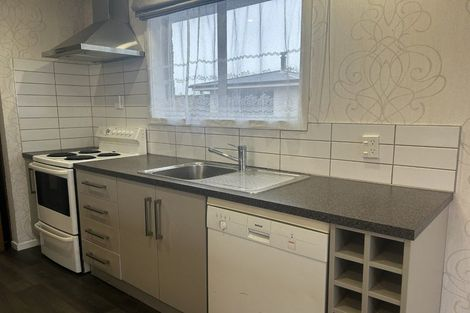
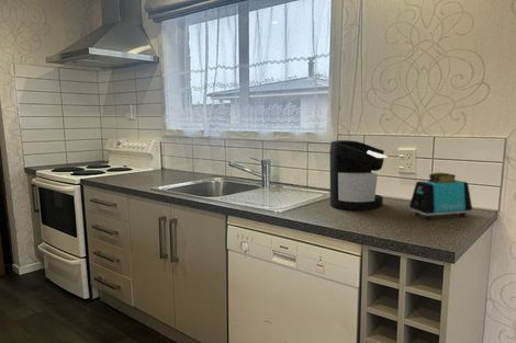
+ coffee maker (358, 172)
+ toaster (440, 194)
